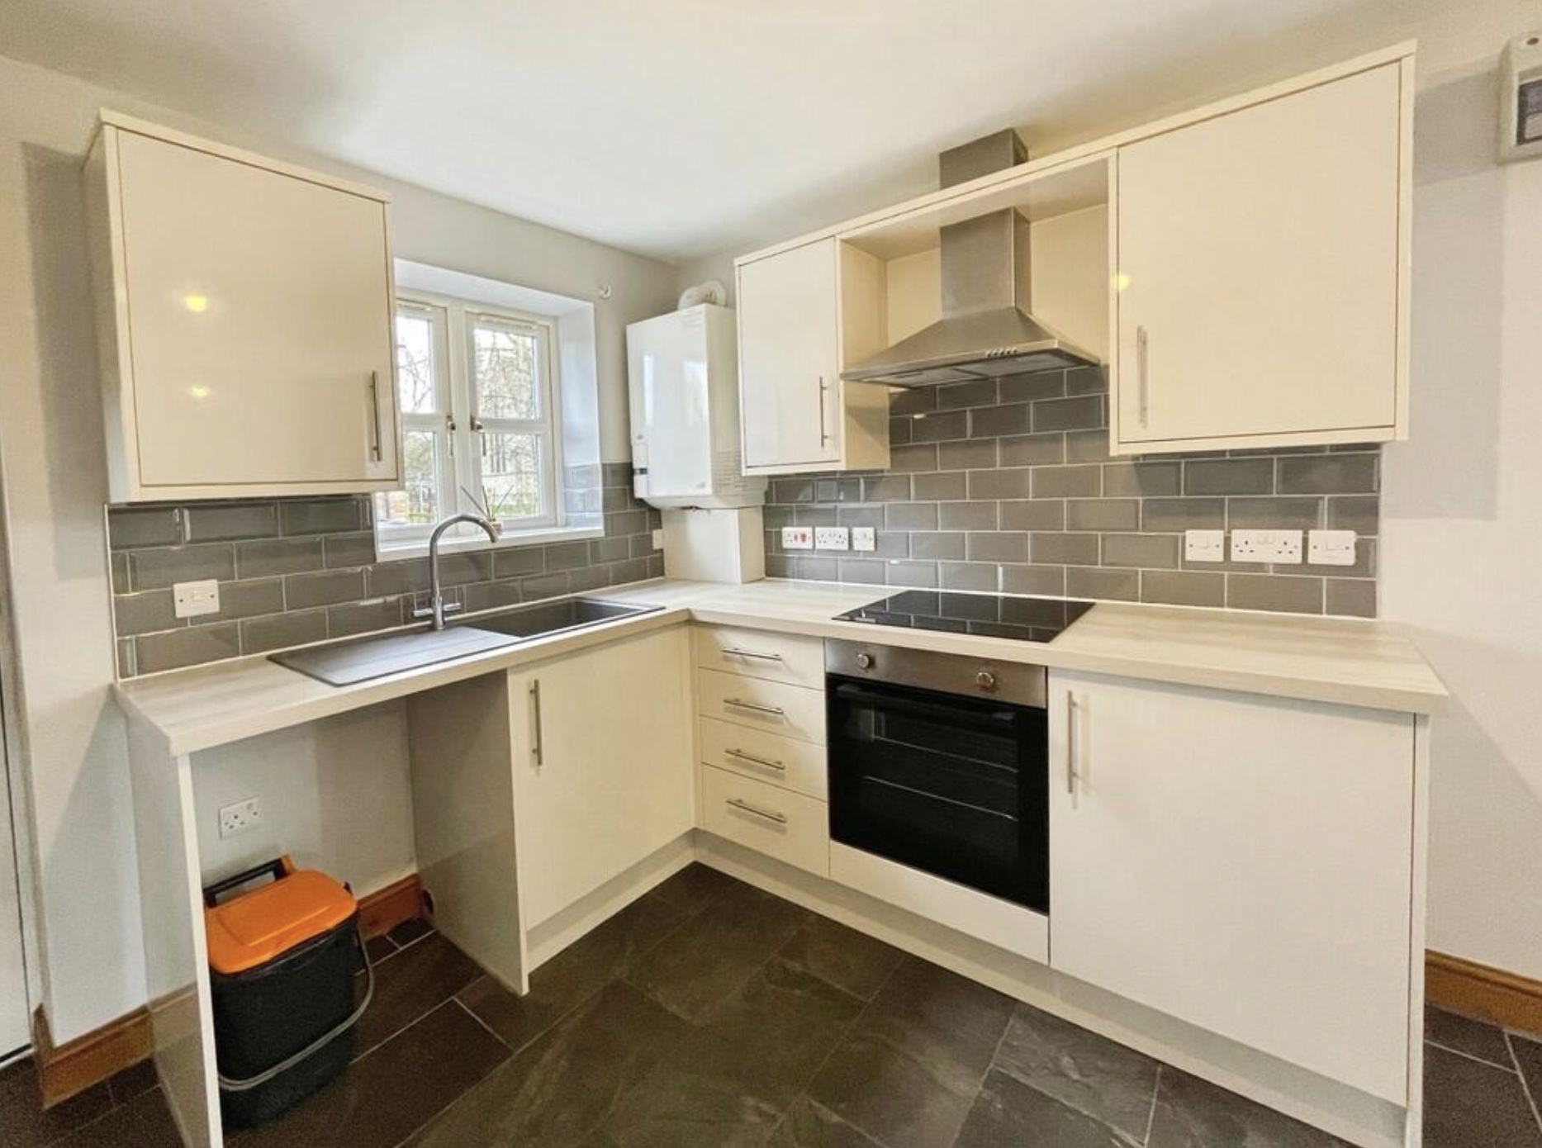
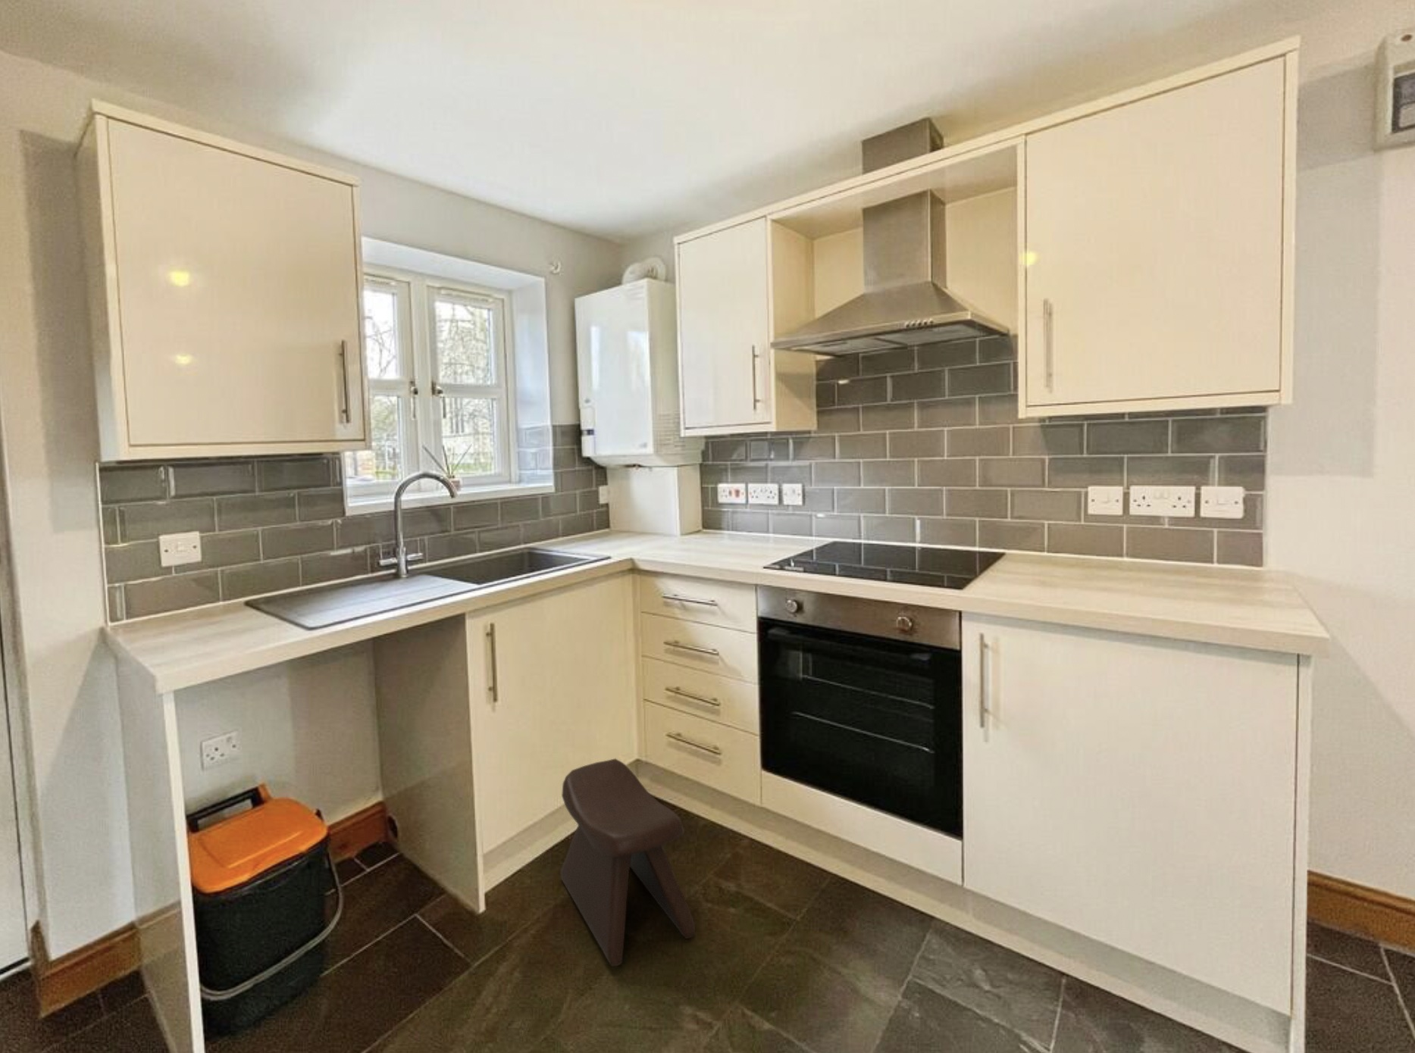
+ stool (621, 849)
